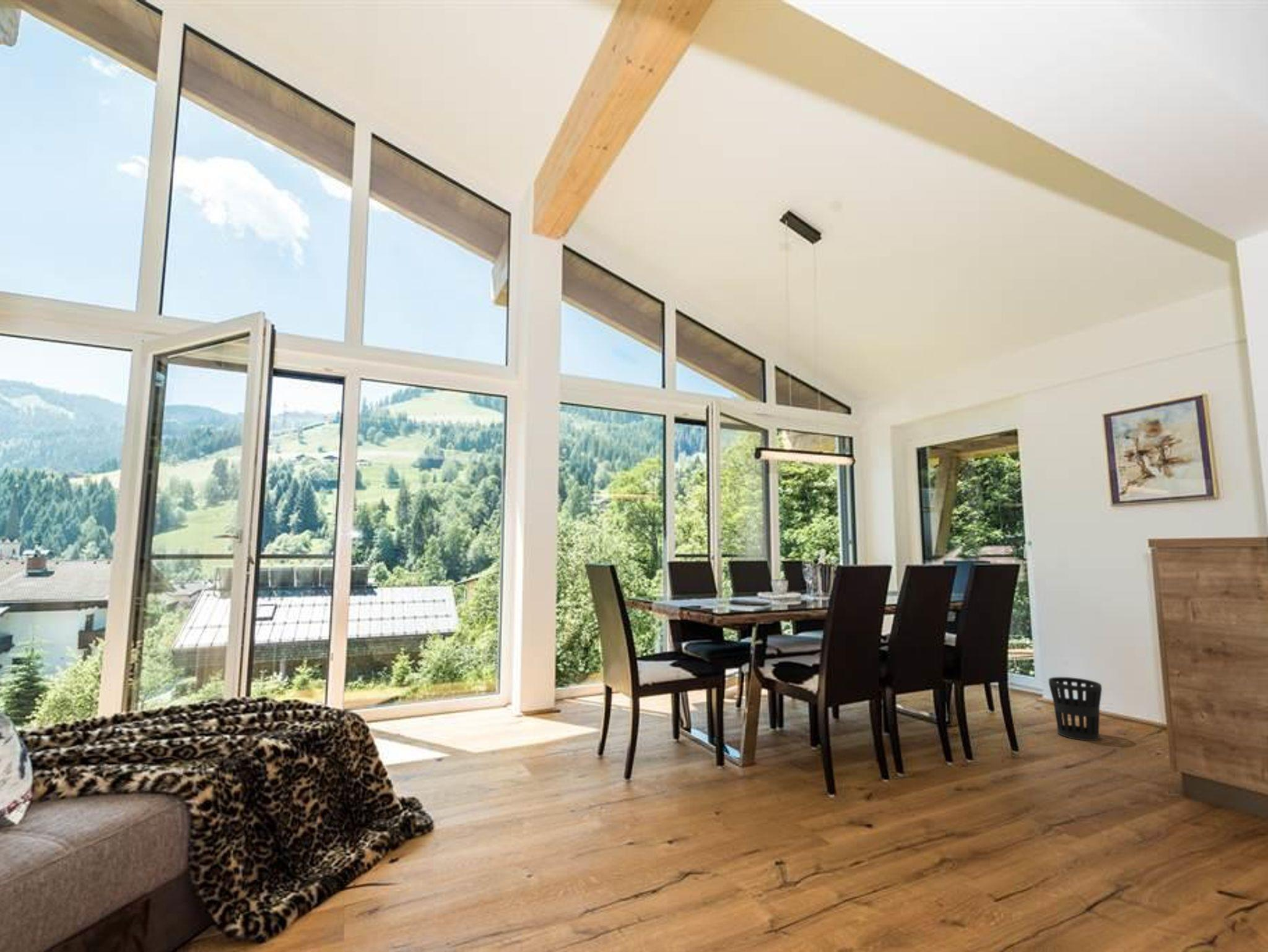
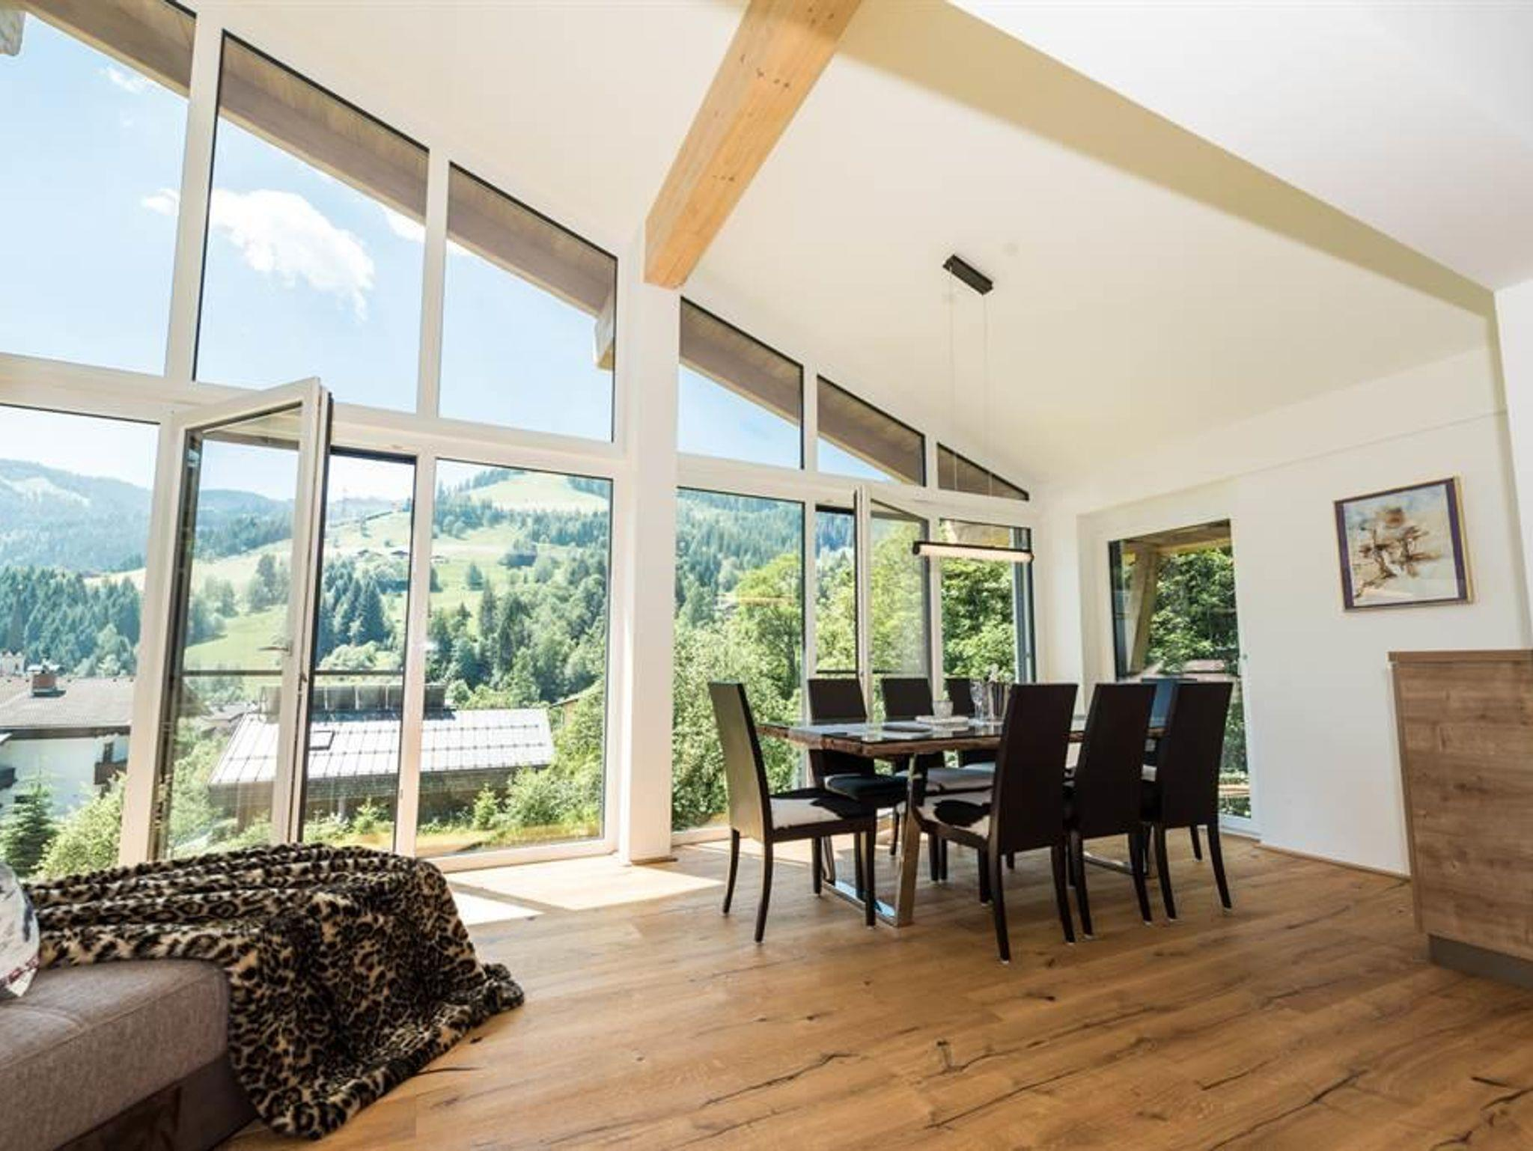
- wastebasket (1076, 708)
